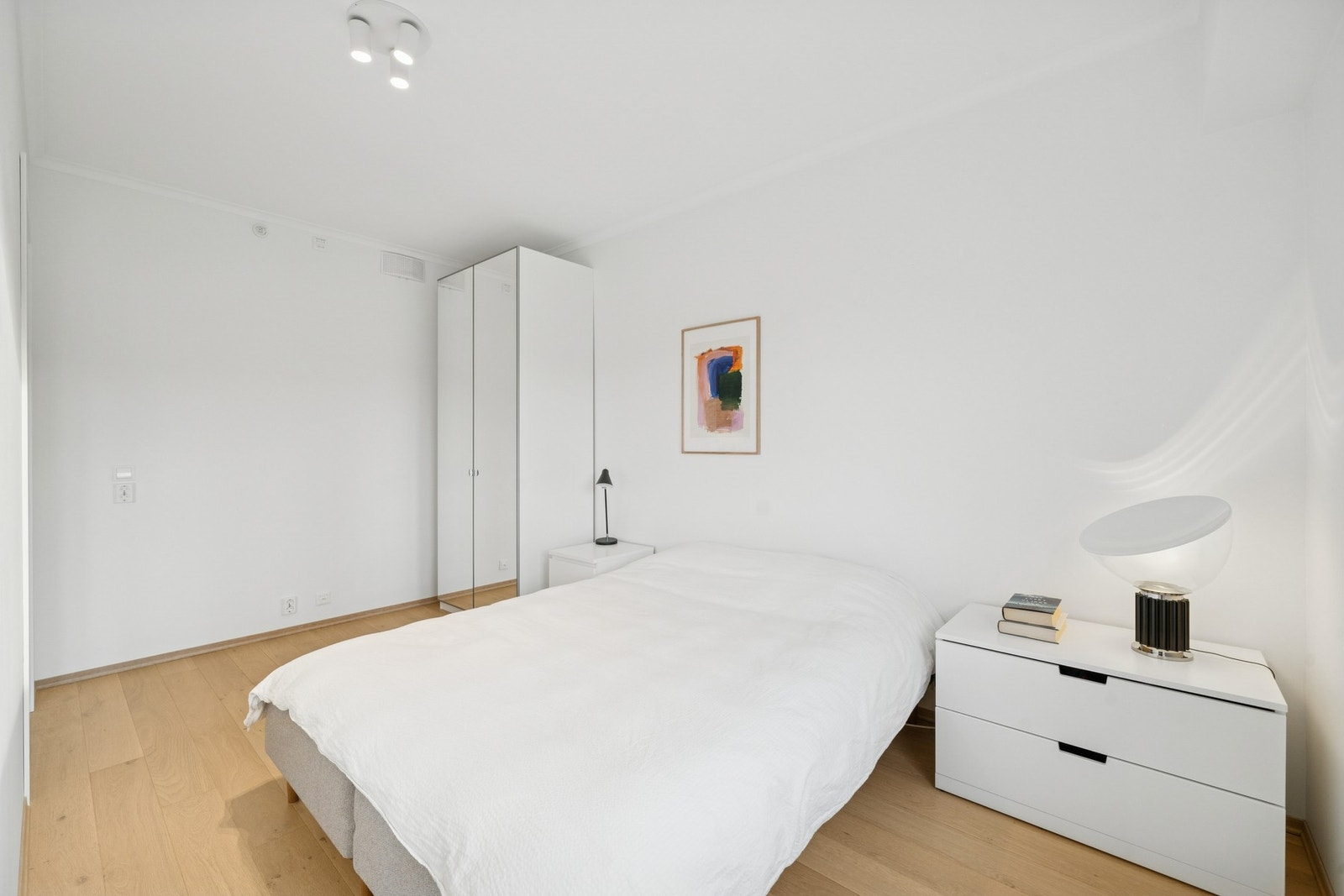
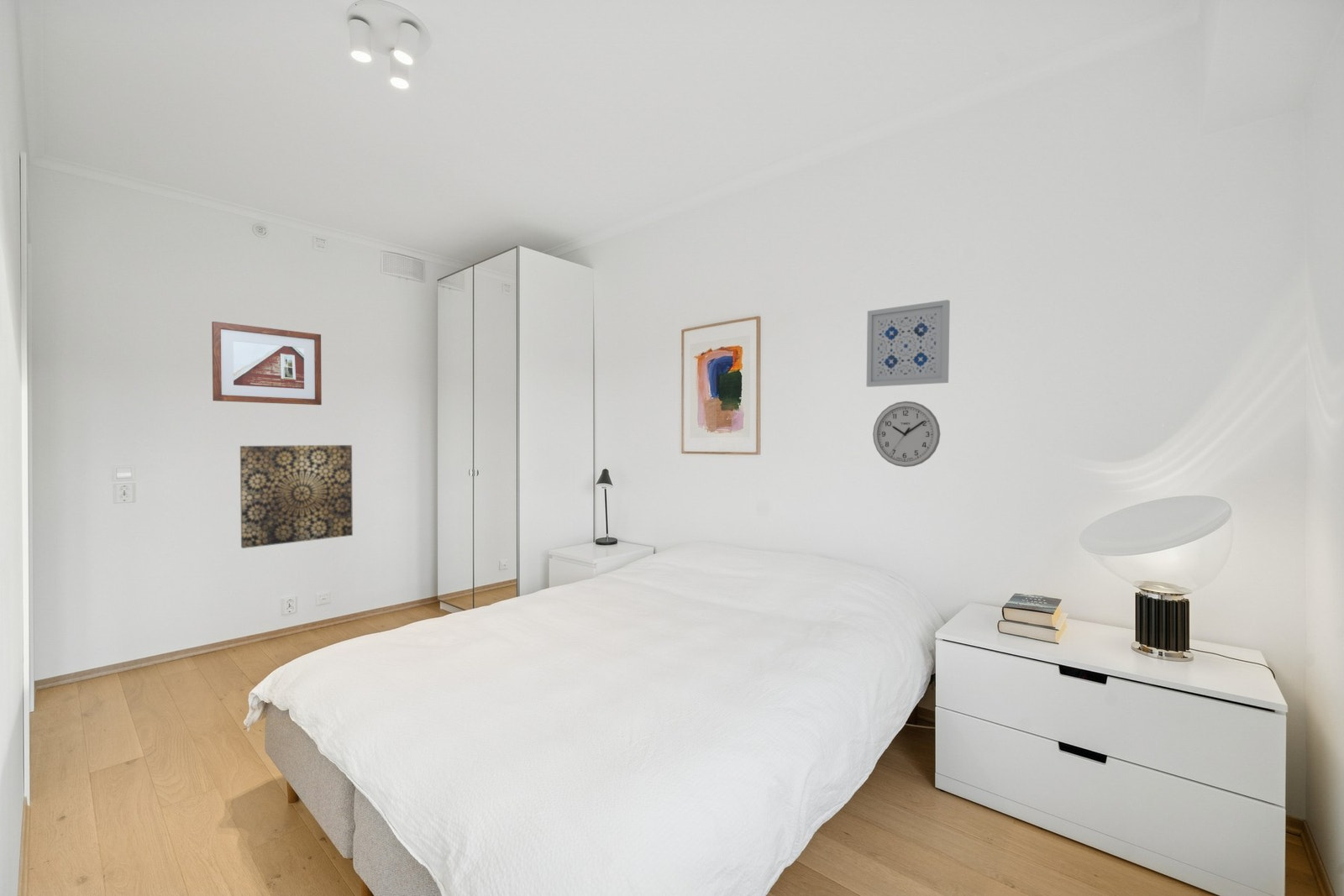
+ picture frame (270, 365)
+ wall art (906, 345)
+ wall clock (905, 433)
+ wall art (299, 493)
